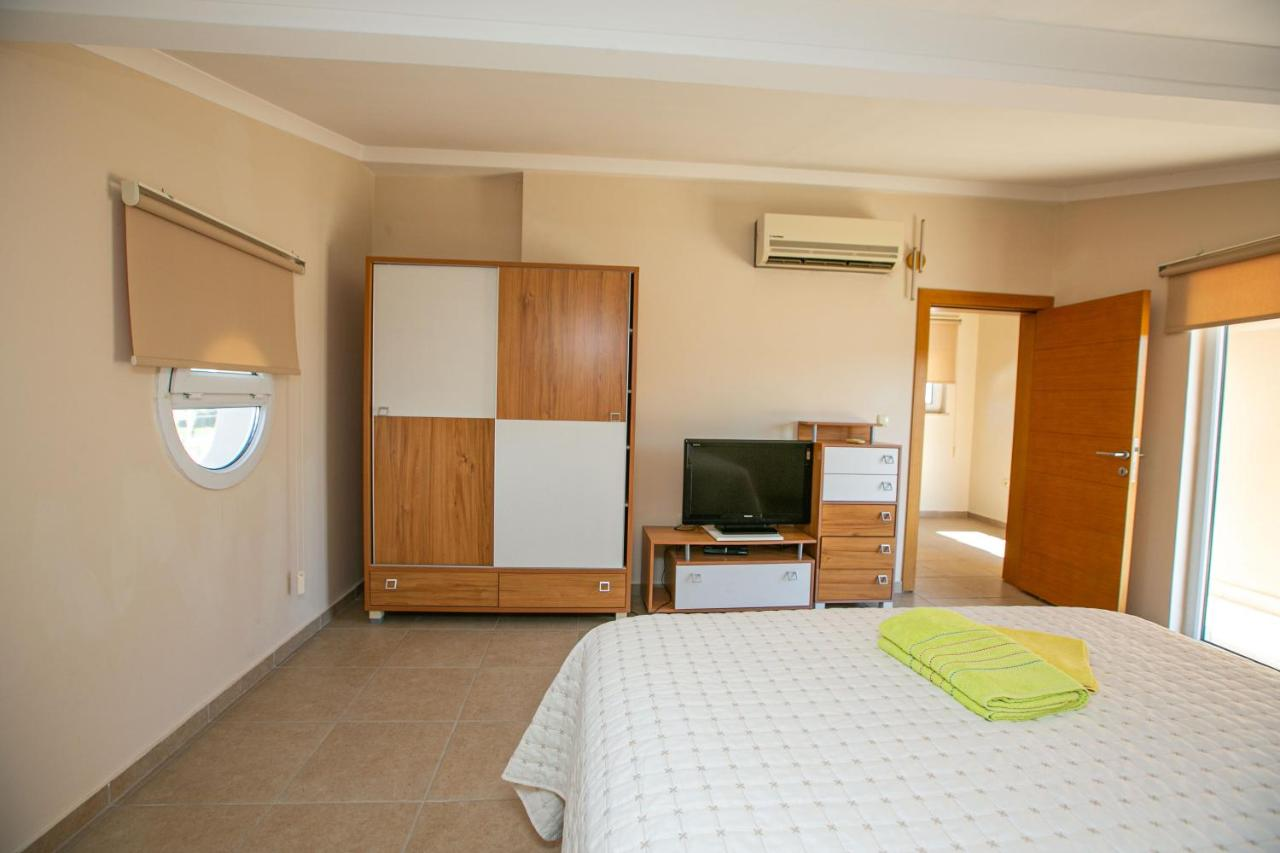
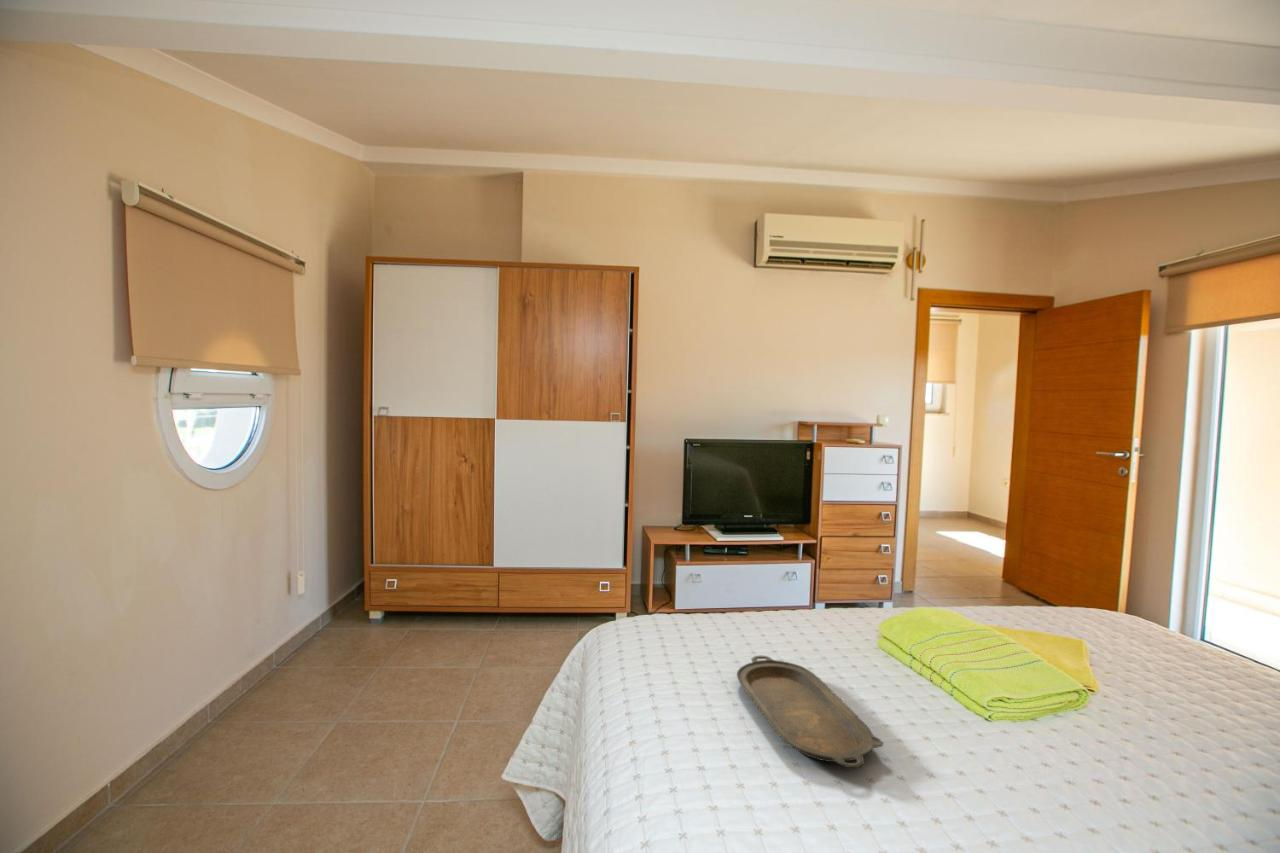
+ serving tray (798, 707)
